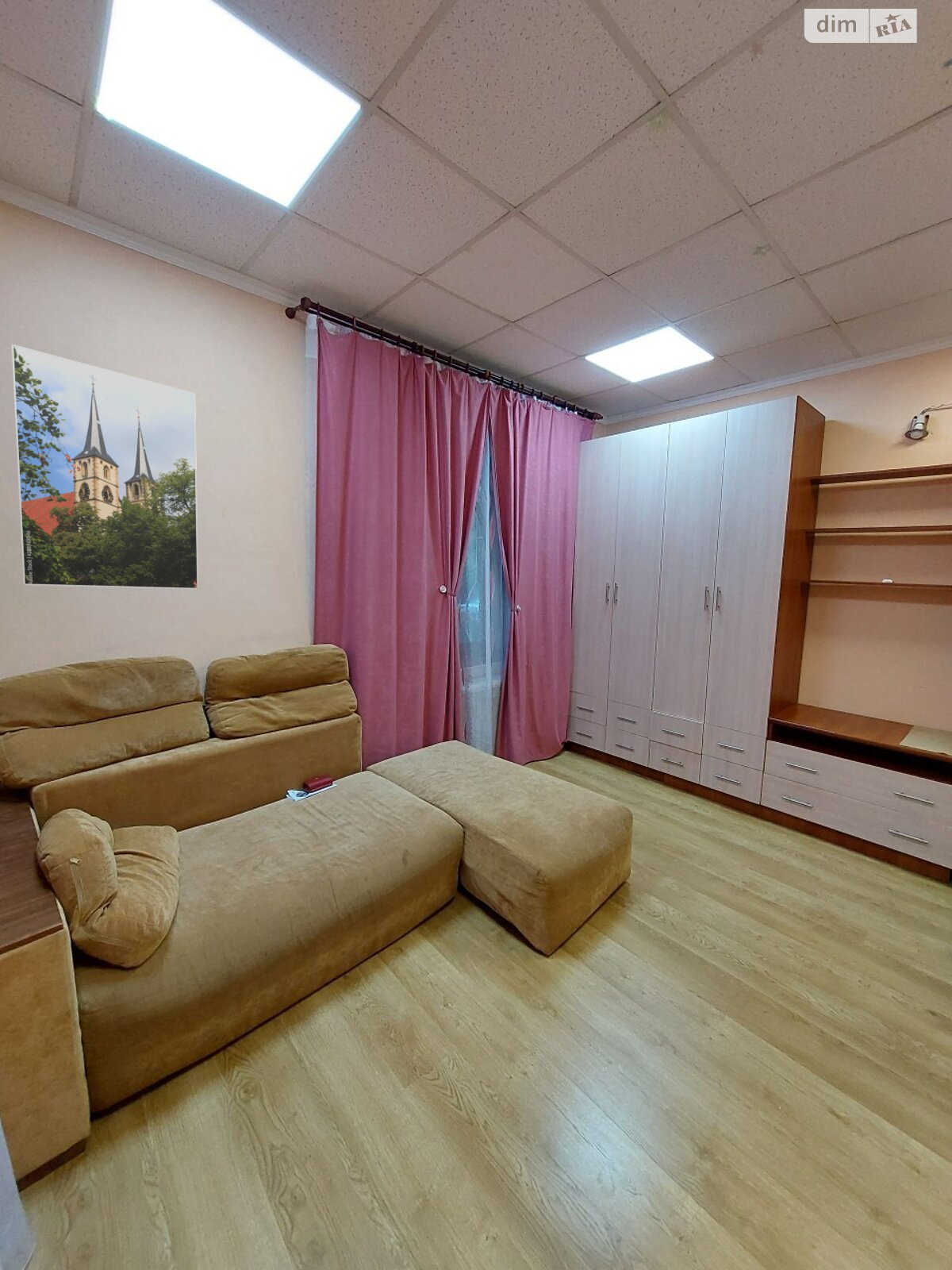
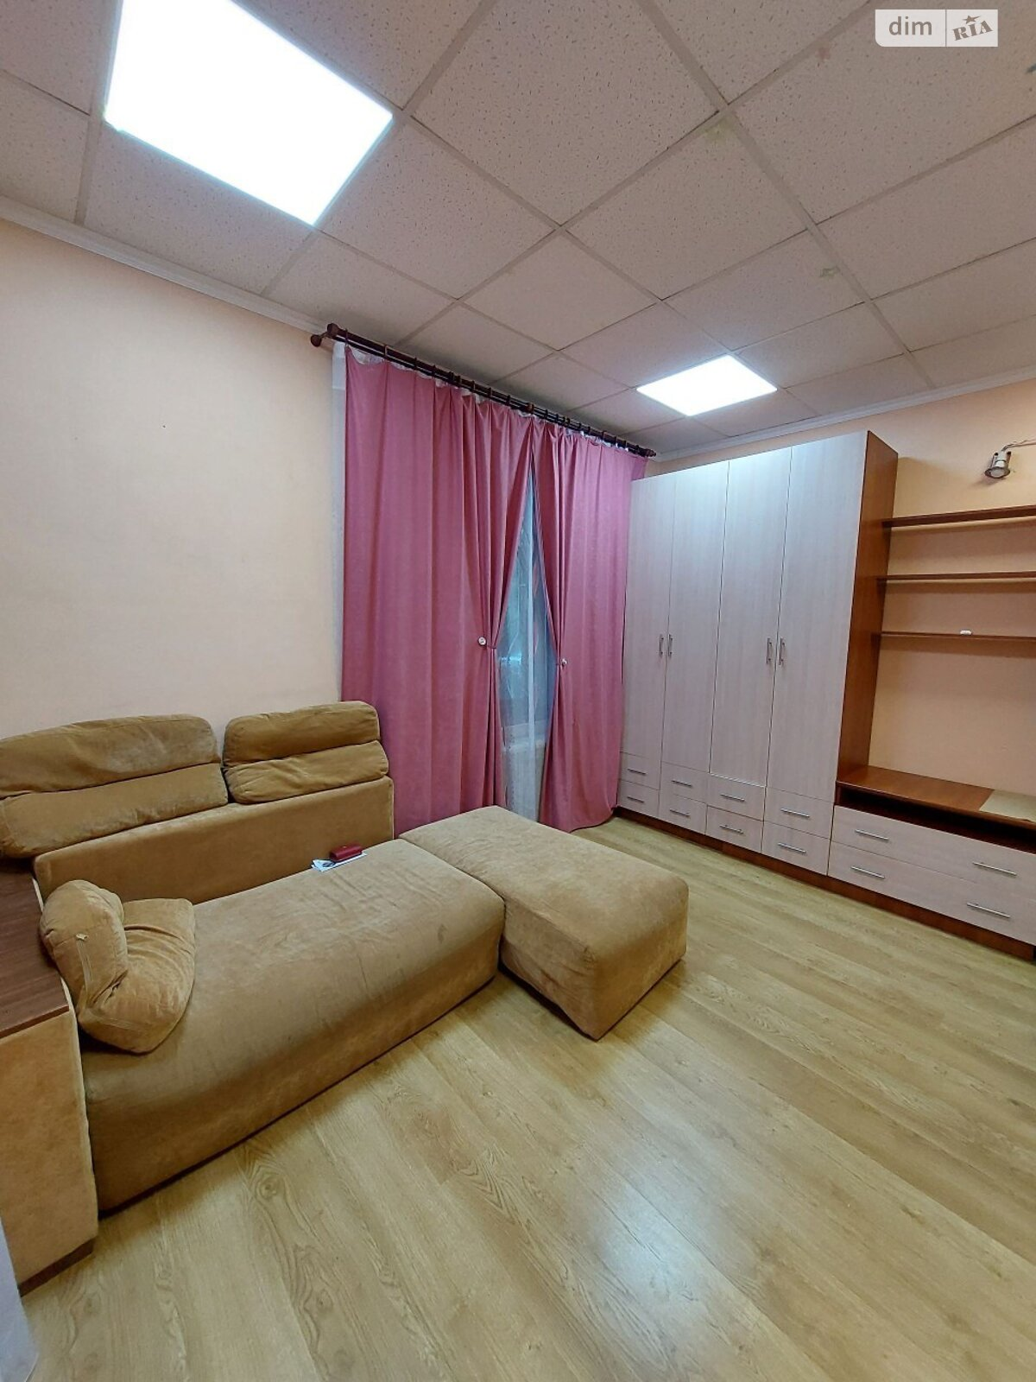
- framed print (115, 482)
